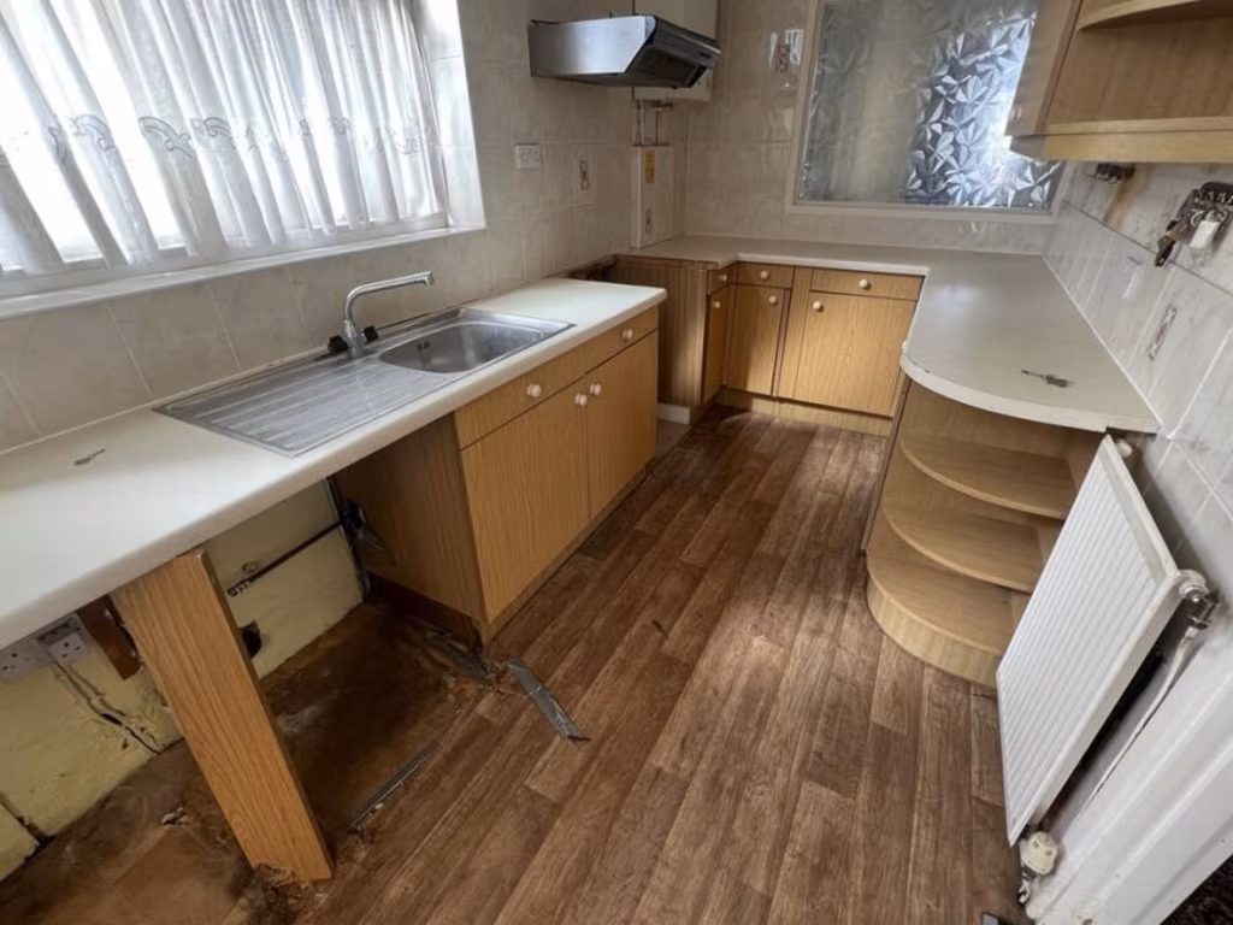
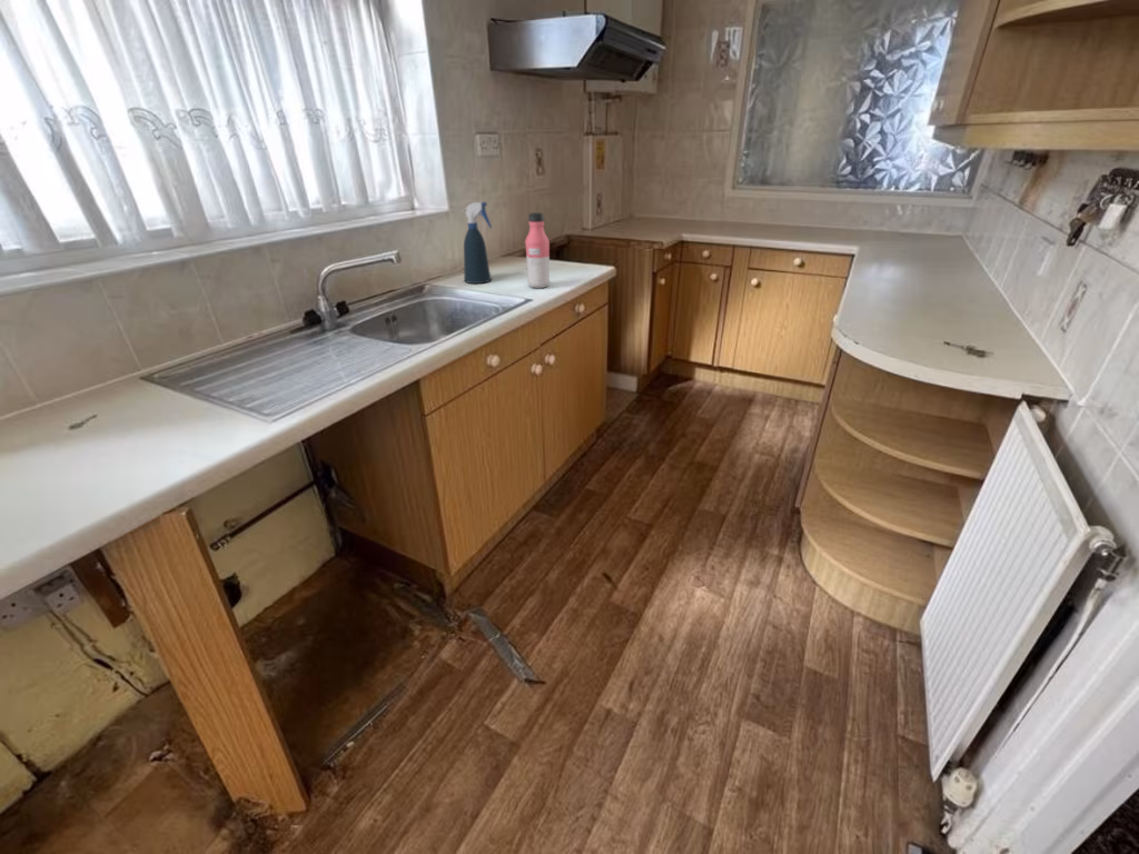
+ water bottle (537, 250)
+ spray bottle (476, 241)
